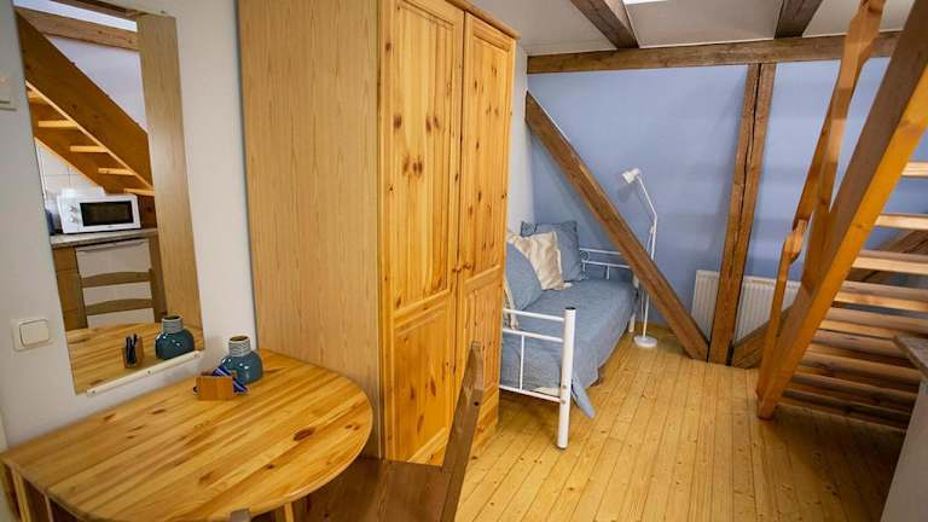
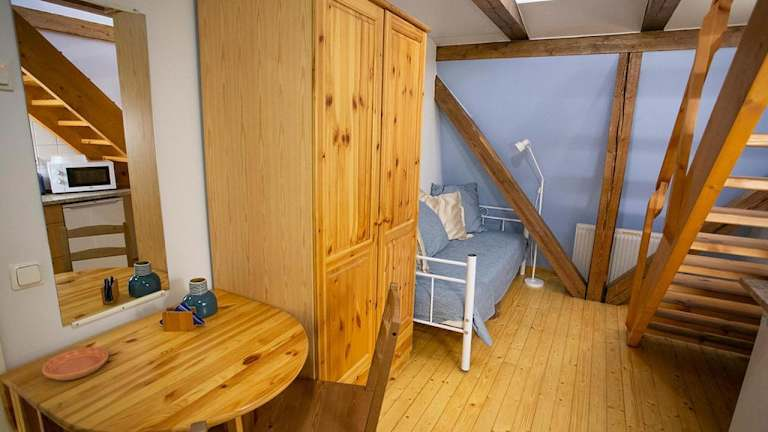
+ saucer (76, 364)
